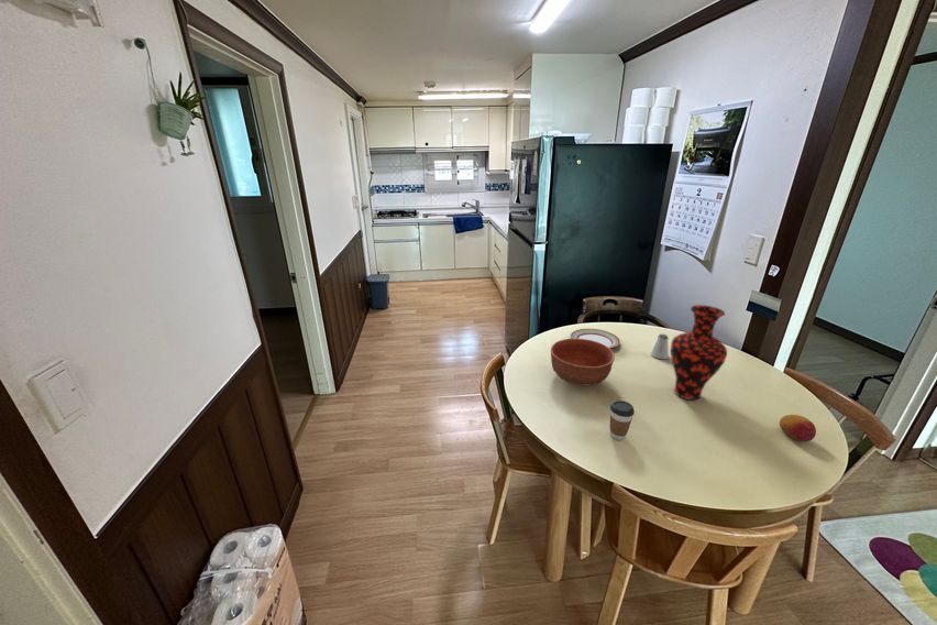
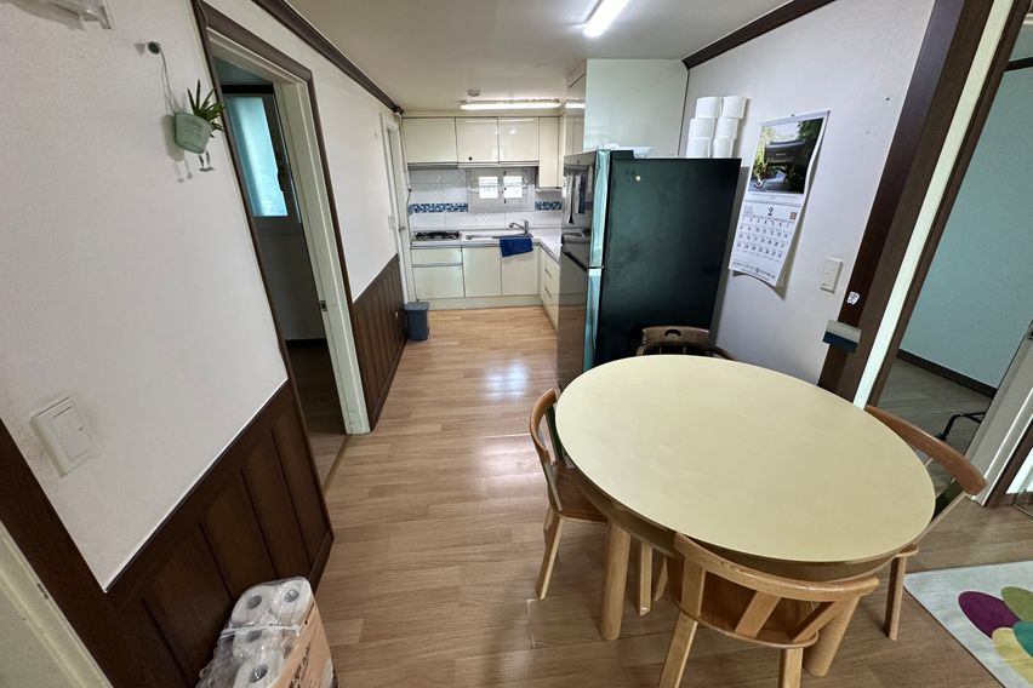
- plate (594, 339)
- bowl (580, 365)
- saltshaker (661, 346)
- vase (696, 353)
- coffee cup (619, 420)
- fruit (796, 426)
